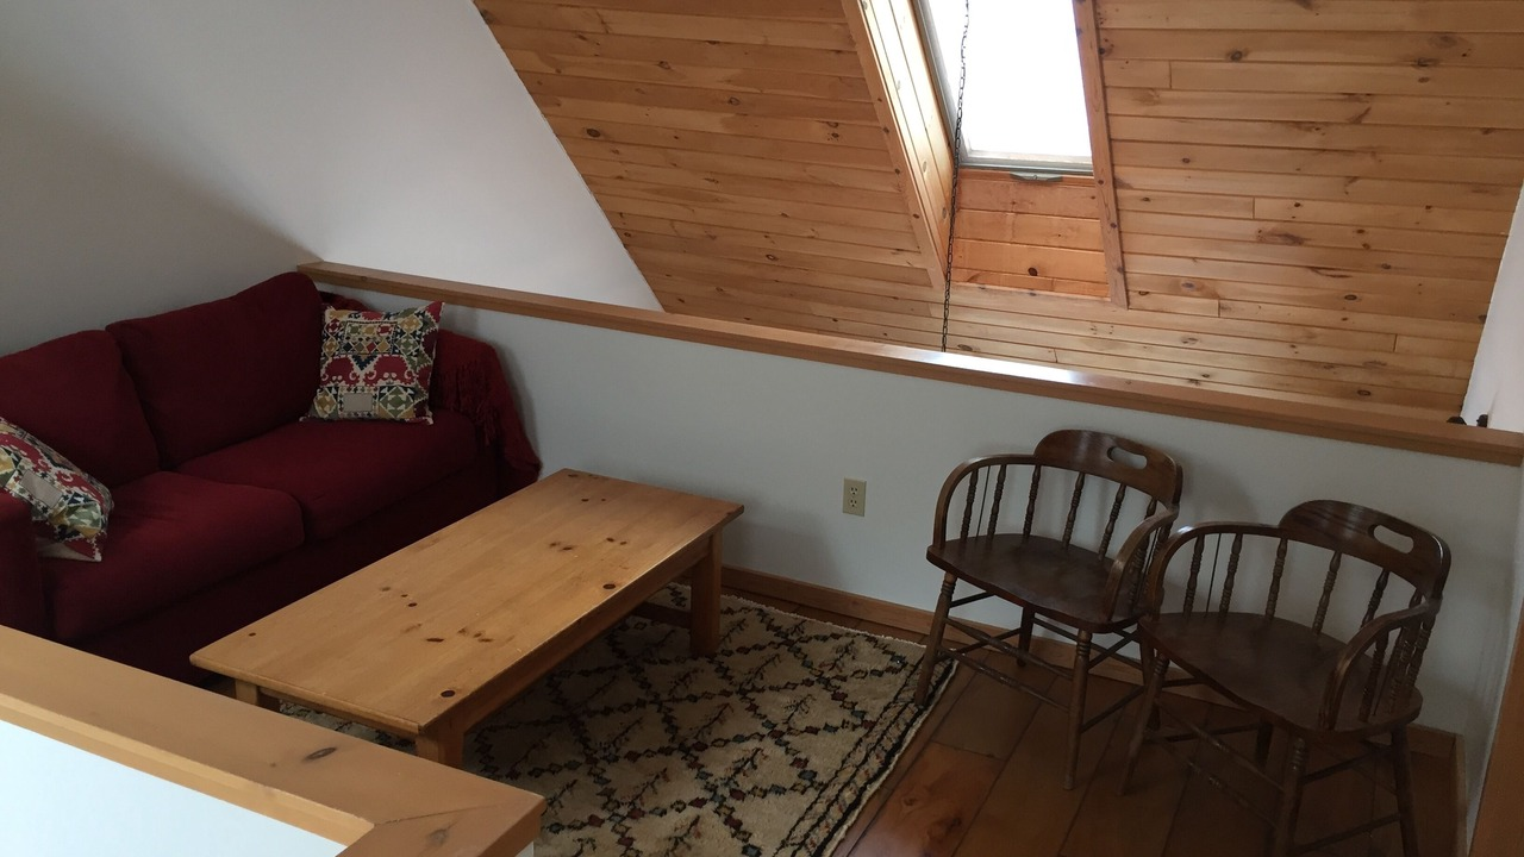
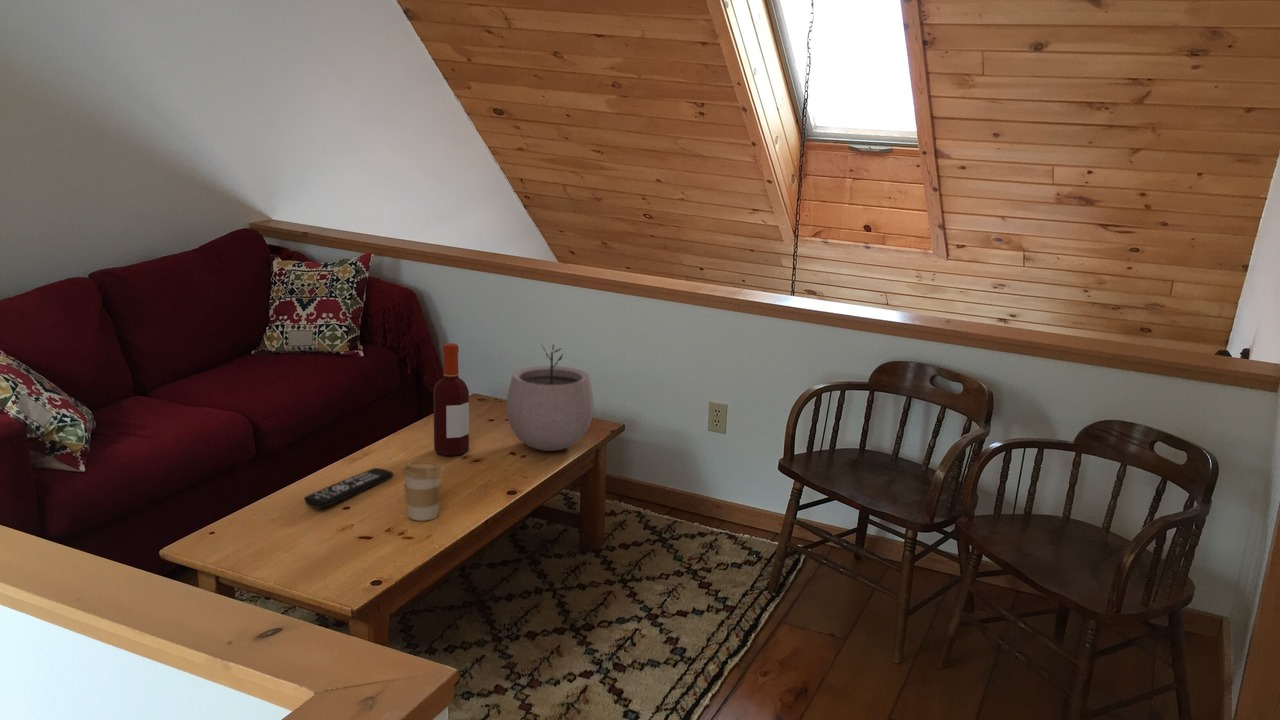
+ remote control (350, 487)
+ coffee cup (423, 489)
+ bottle (451, 398)
+ plant pot (550, 395)
